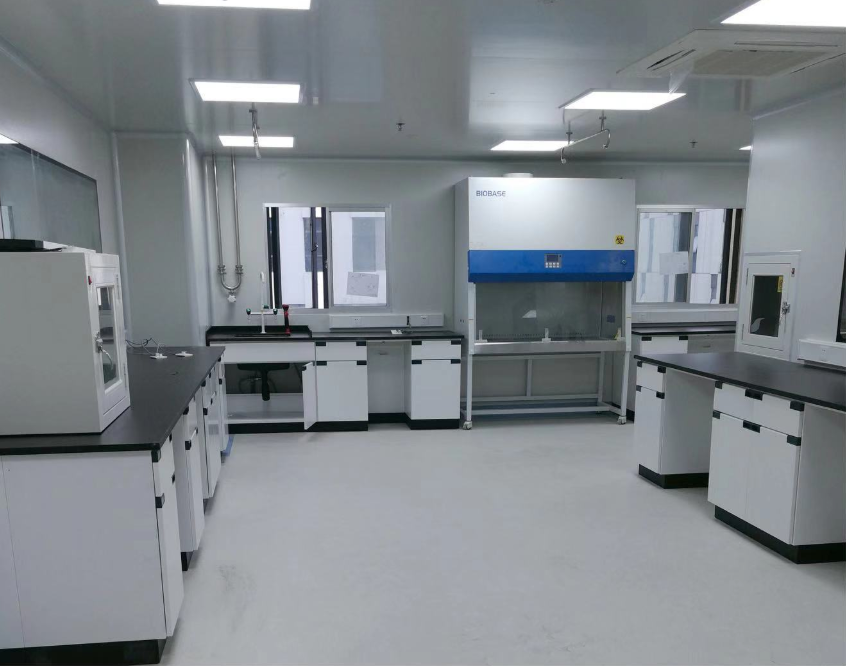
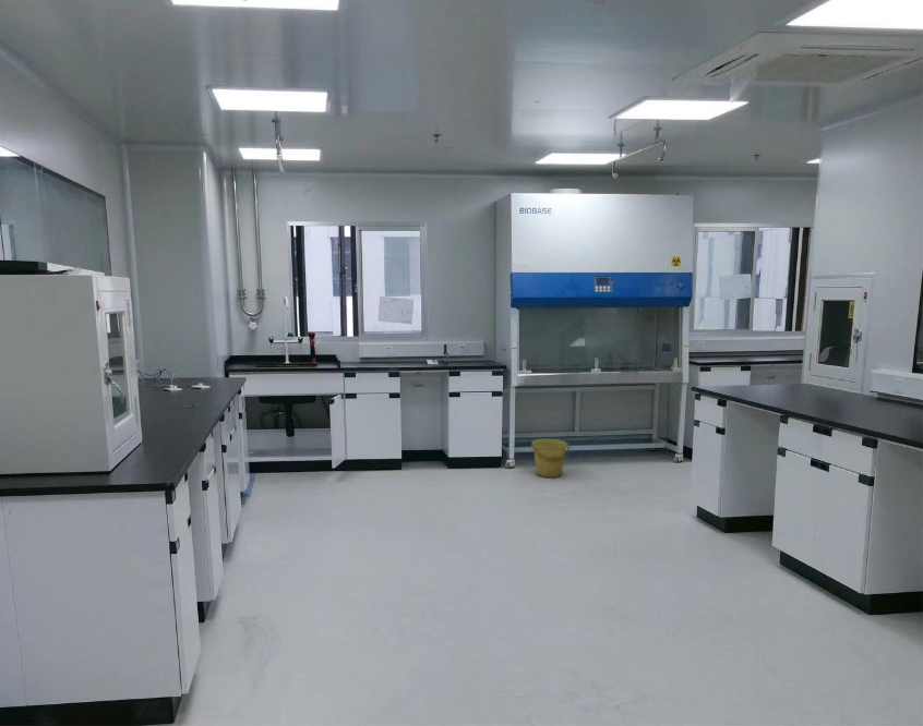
+ bucket (549, 458)
